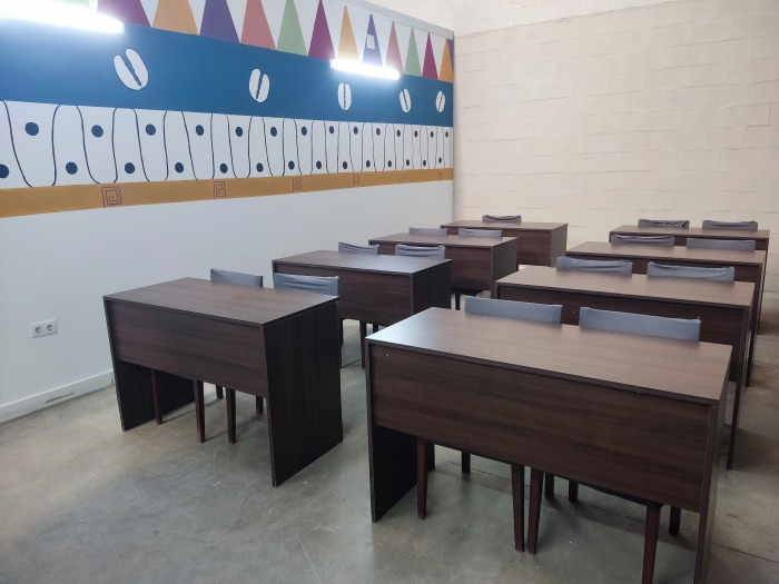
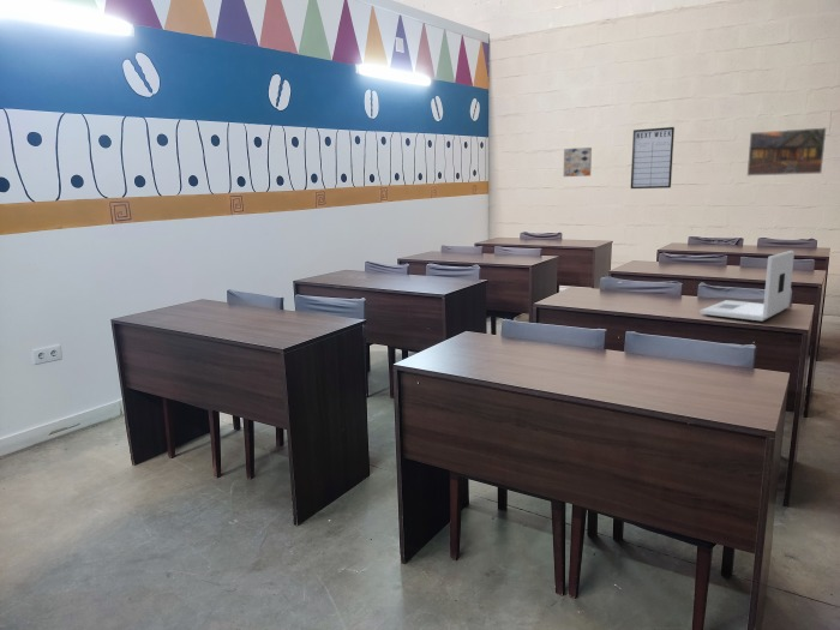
+ laptop (766, 282)
+ wall art (577, 162)
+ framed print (785, 152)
+ writing board (652, 158)
